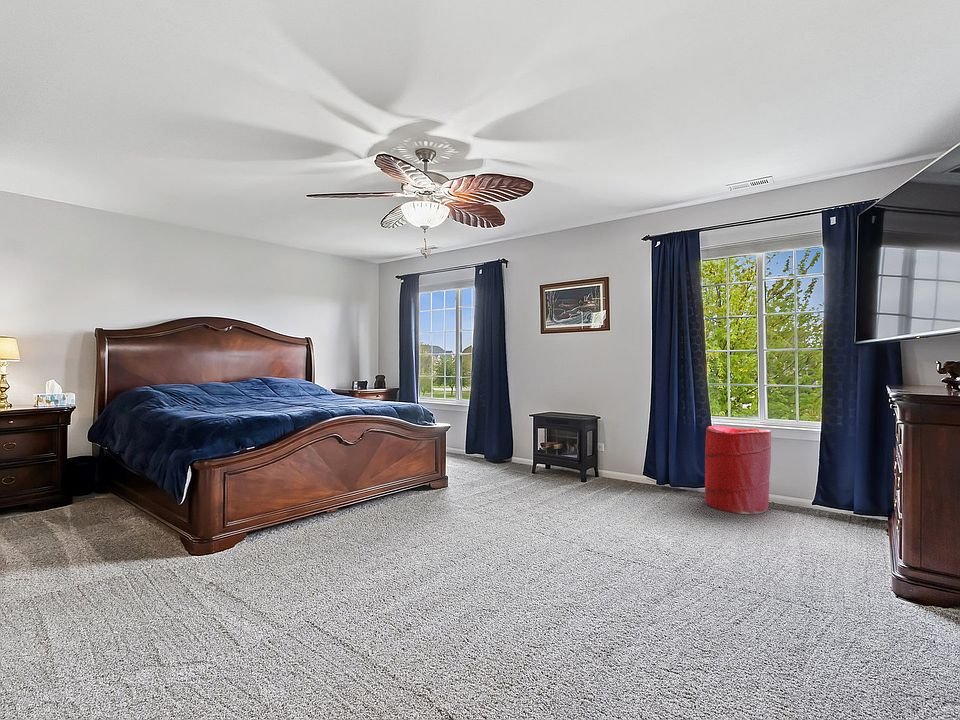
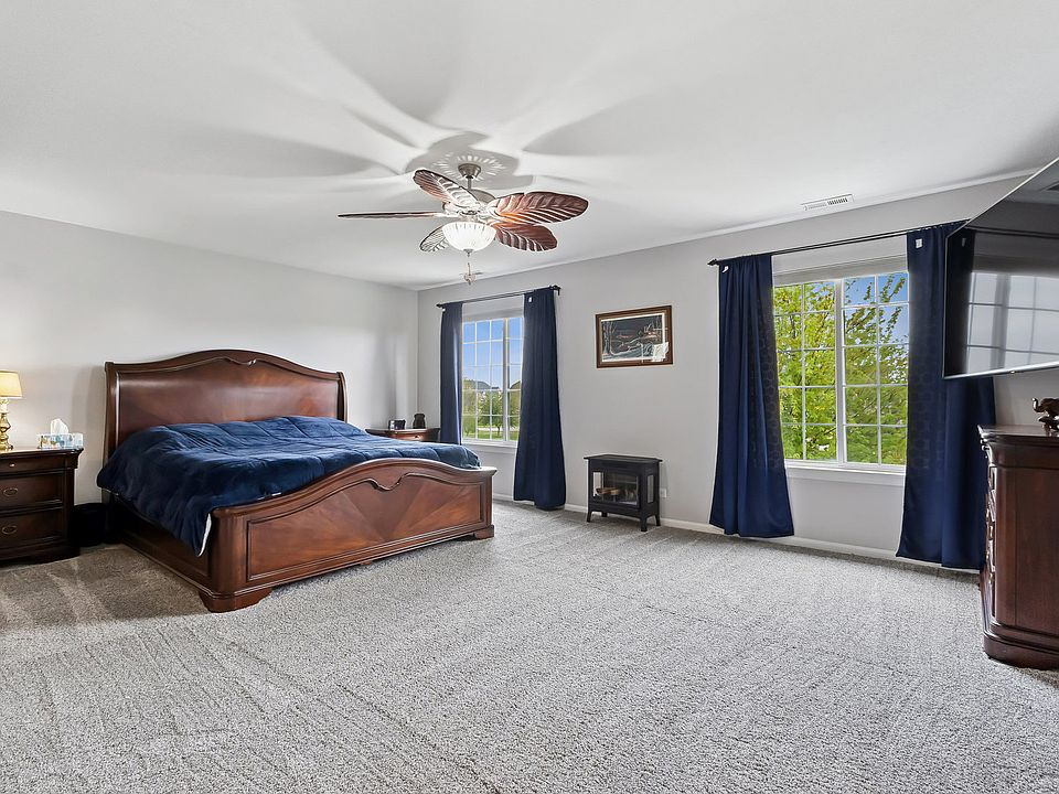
- laundry hamper (737, 465)
